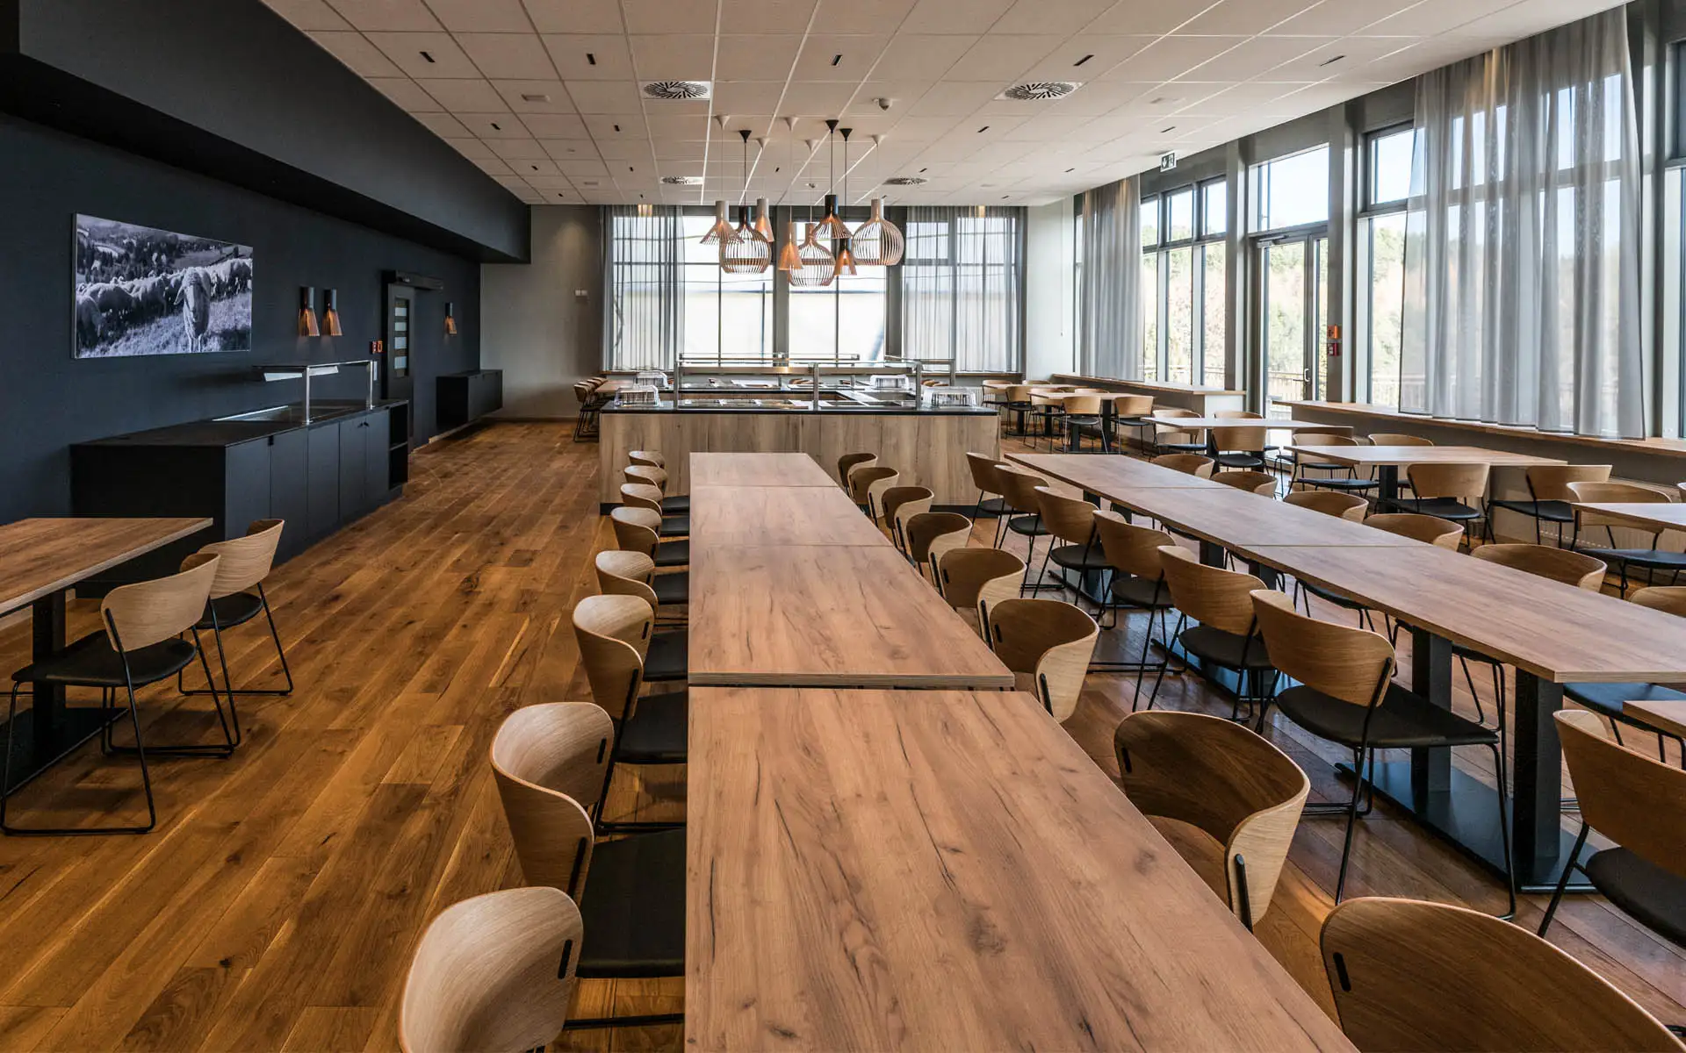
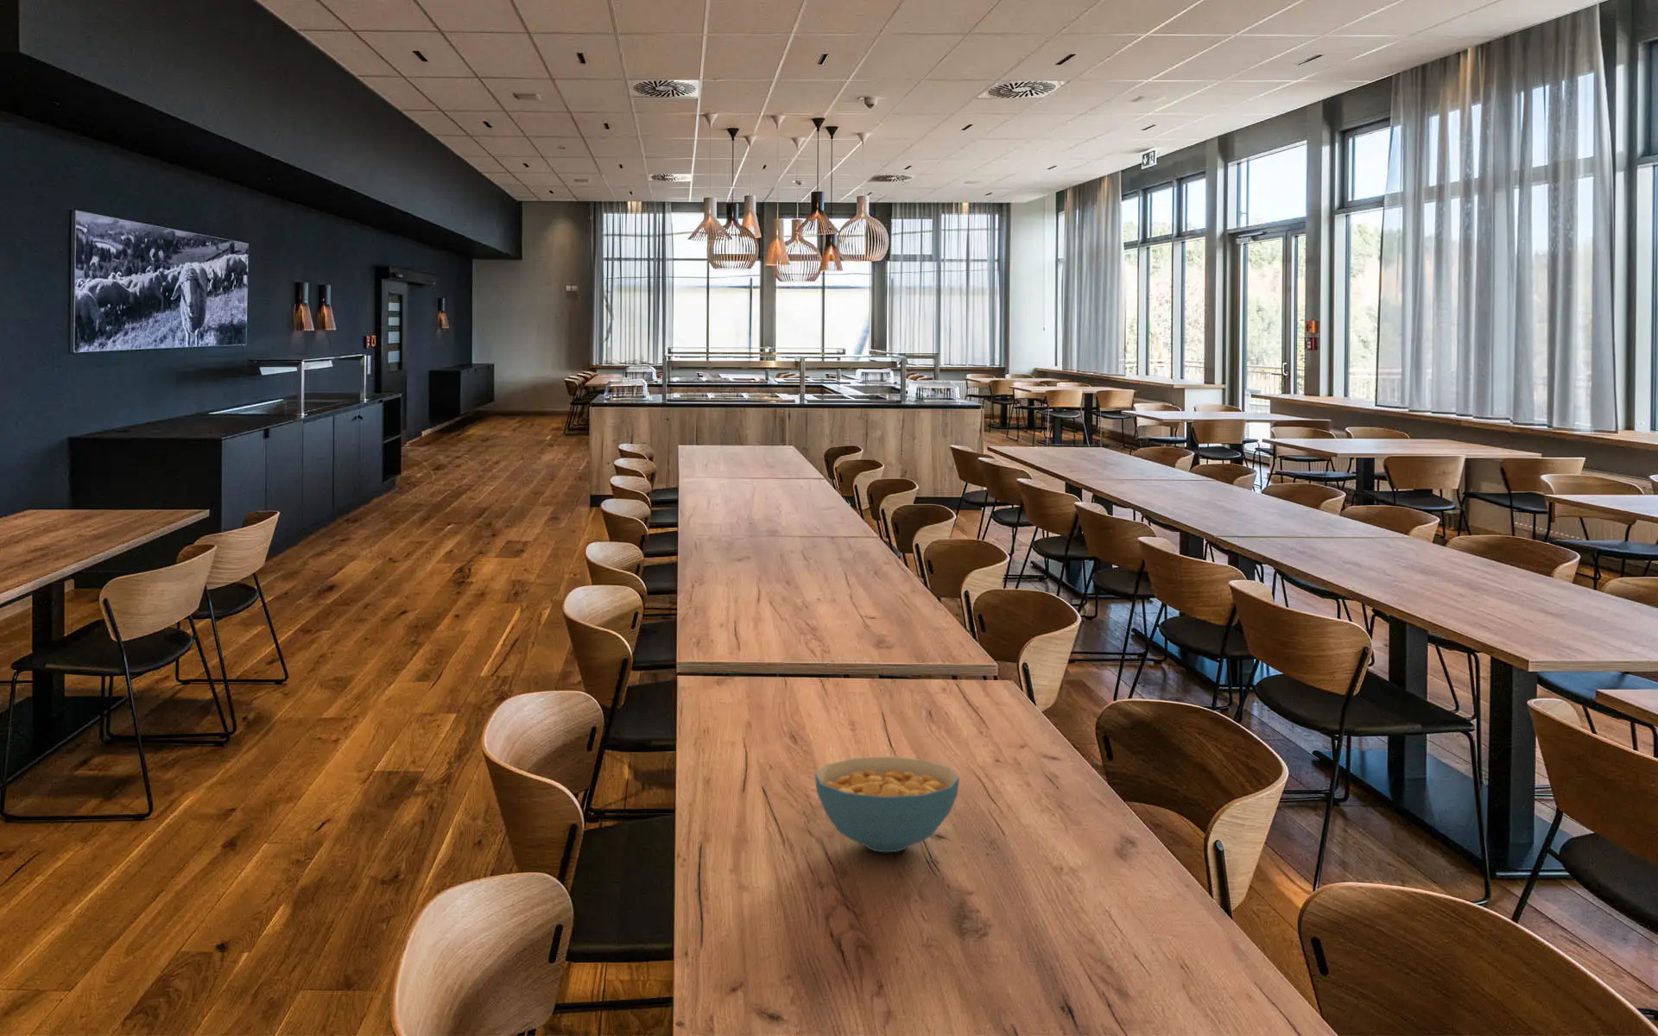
+ cereal bowl (886, 809)
